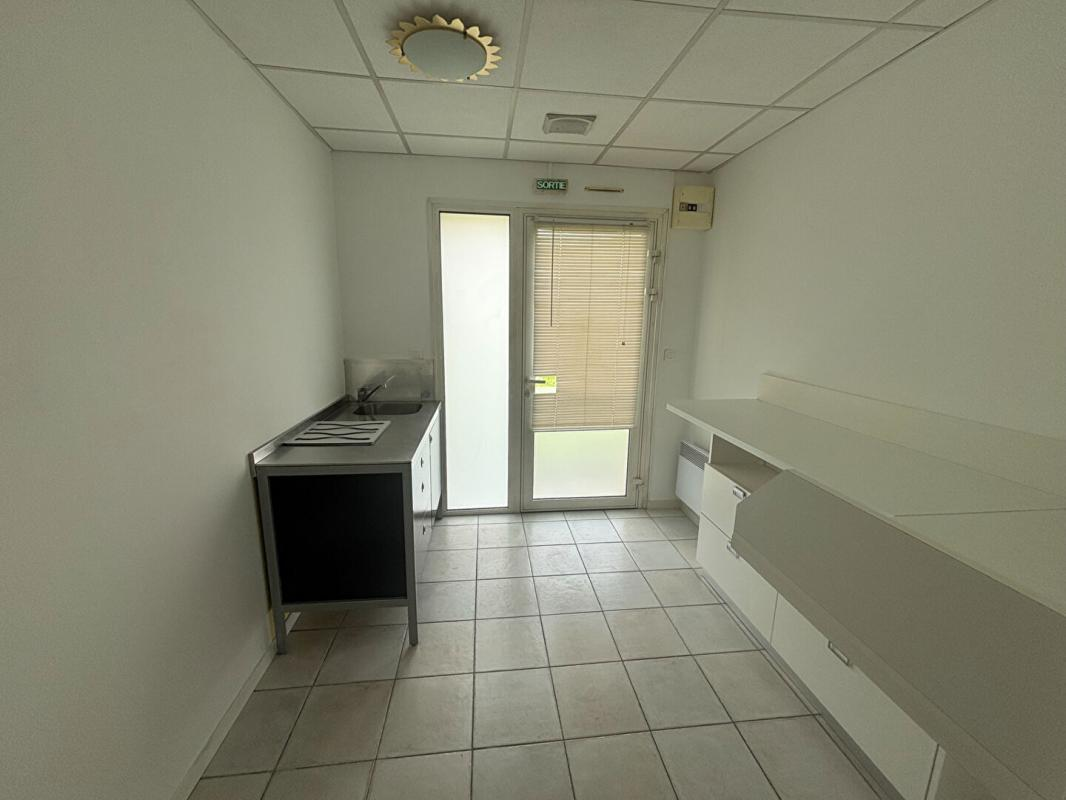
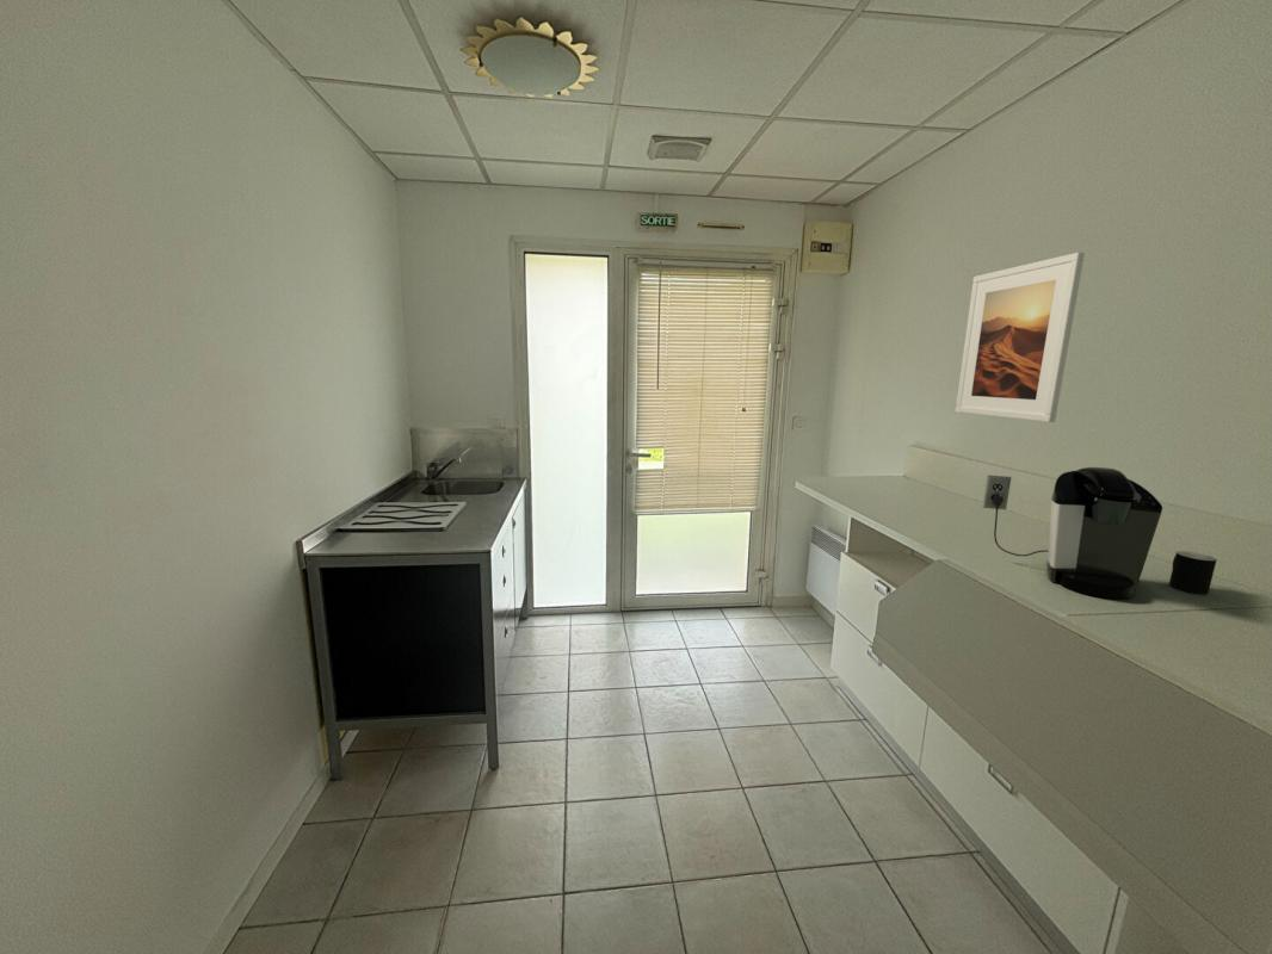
+ coffee maker (1068, 524)
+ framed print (1011, 342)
+ cup (1187, 569)
